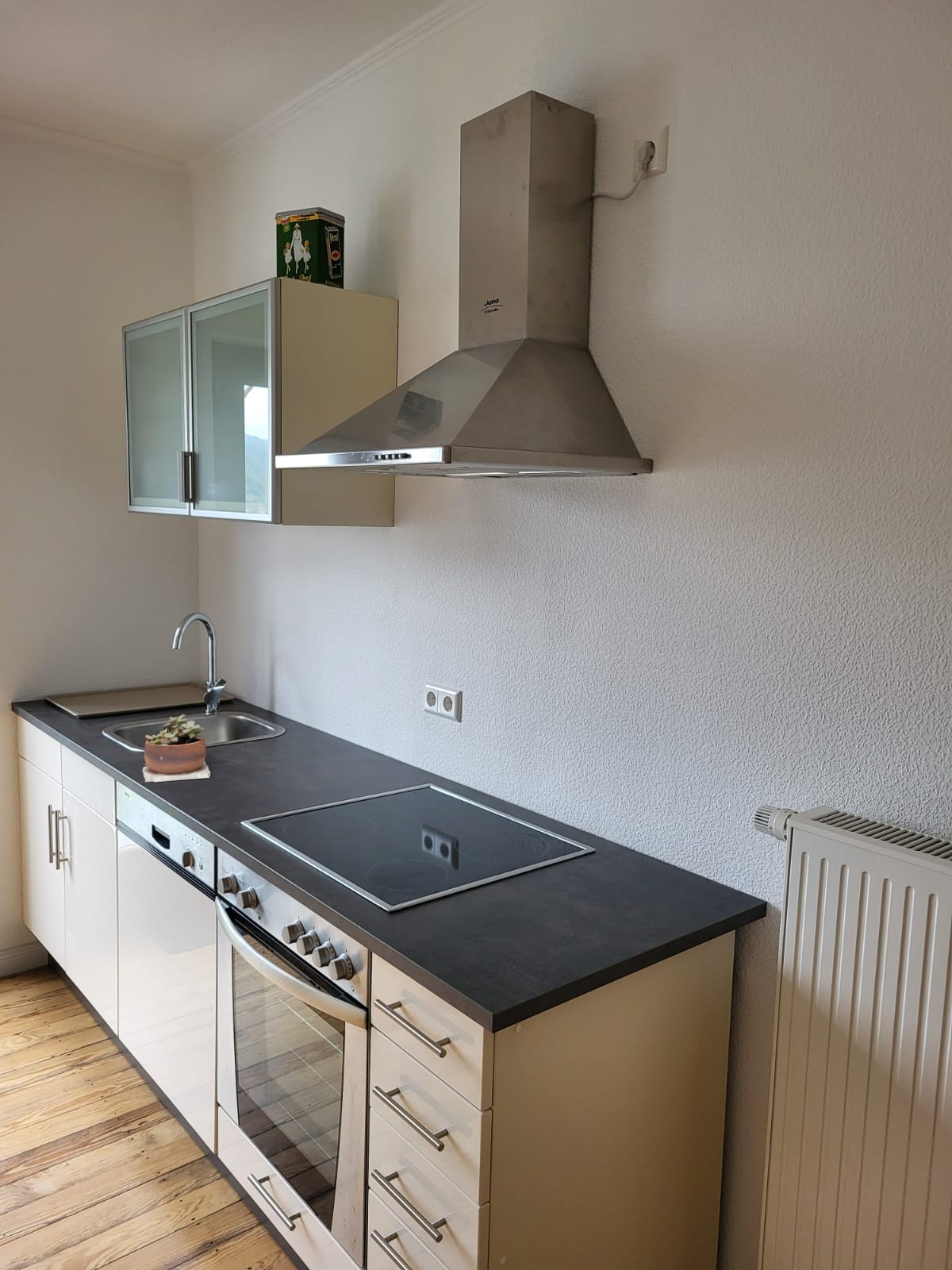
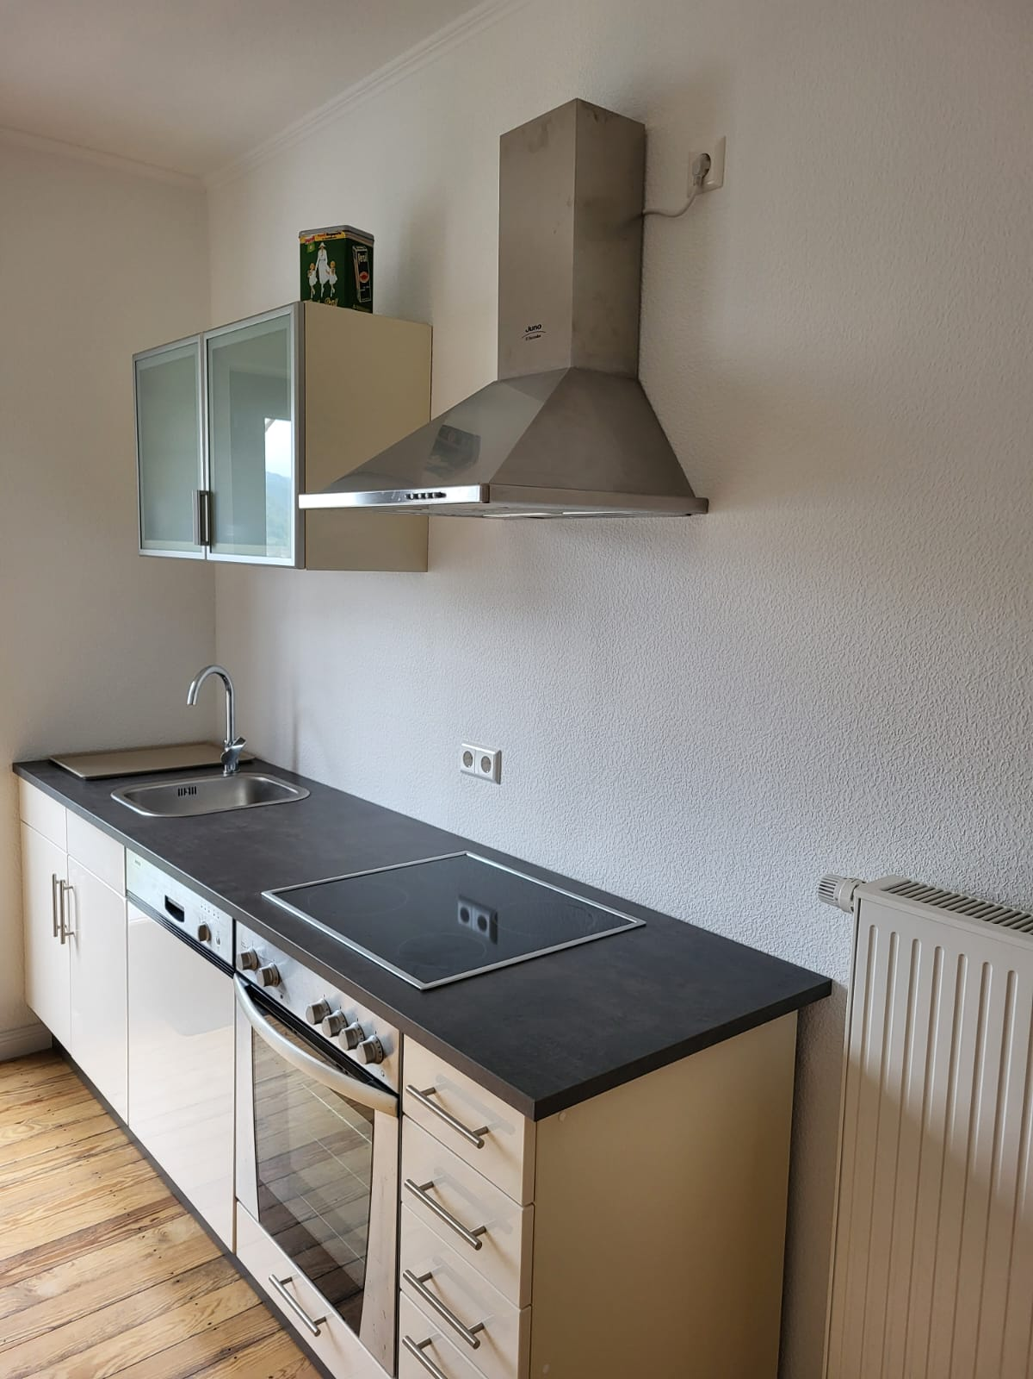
- succulent plant (175, 745)
